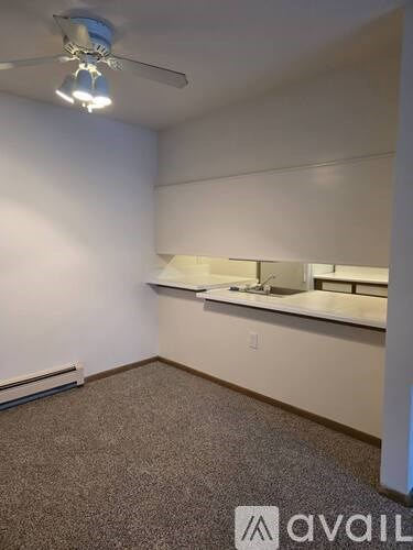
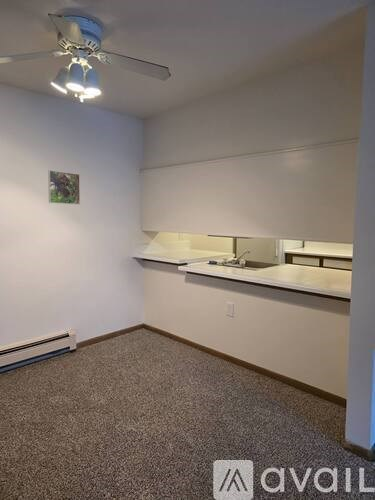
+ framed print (64, 188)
